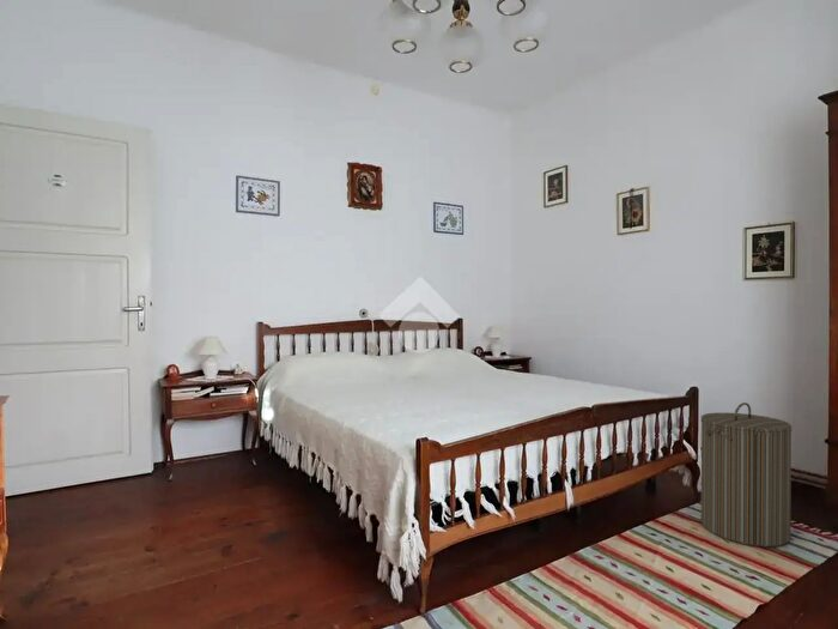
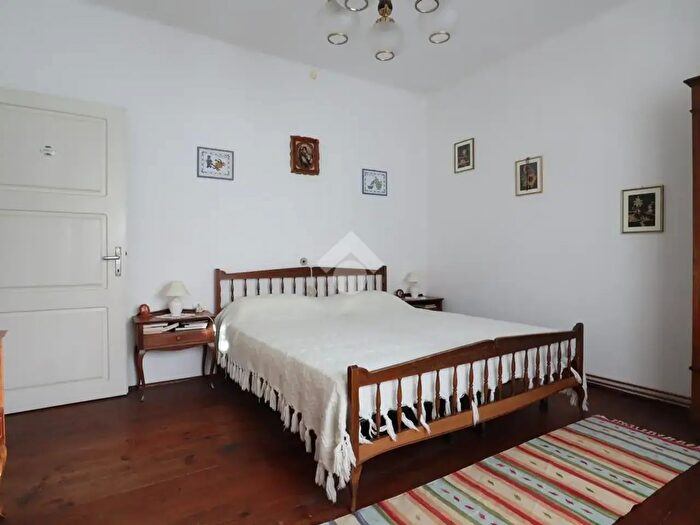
- laundry hamper (743, 466)
